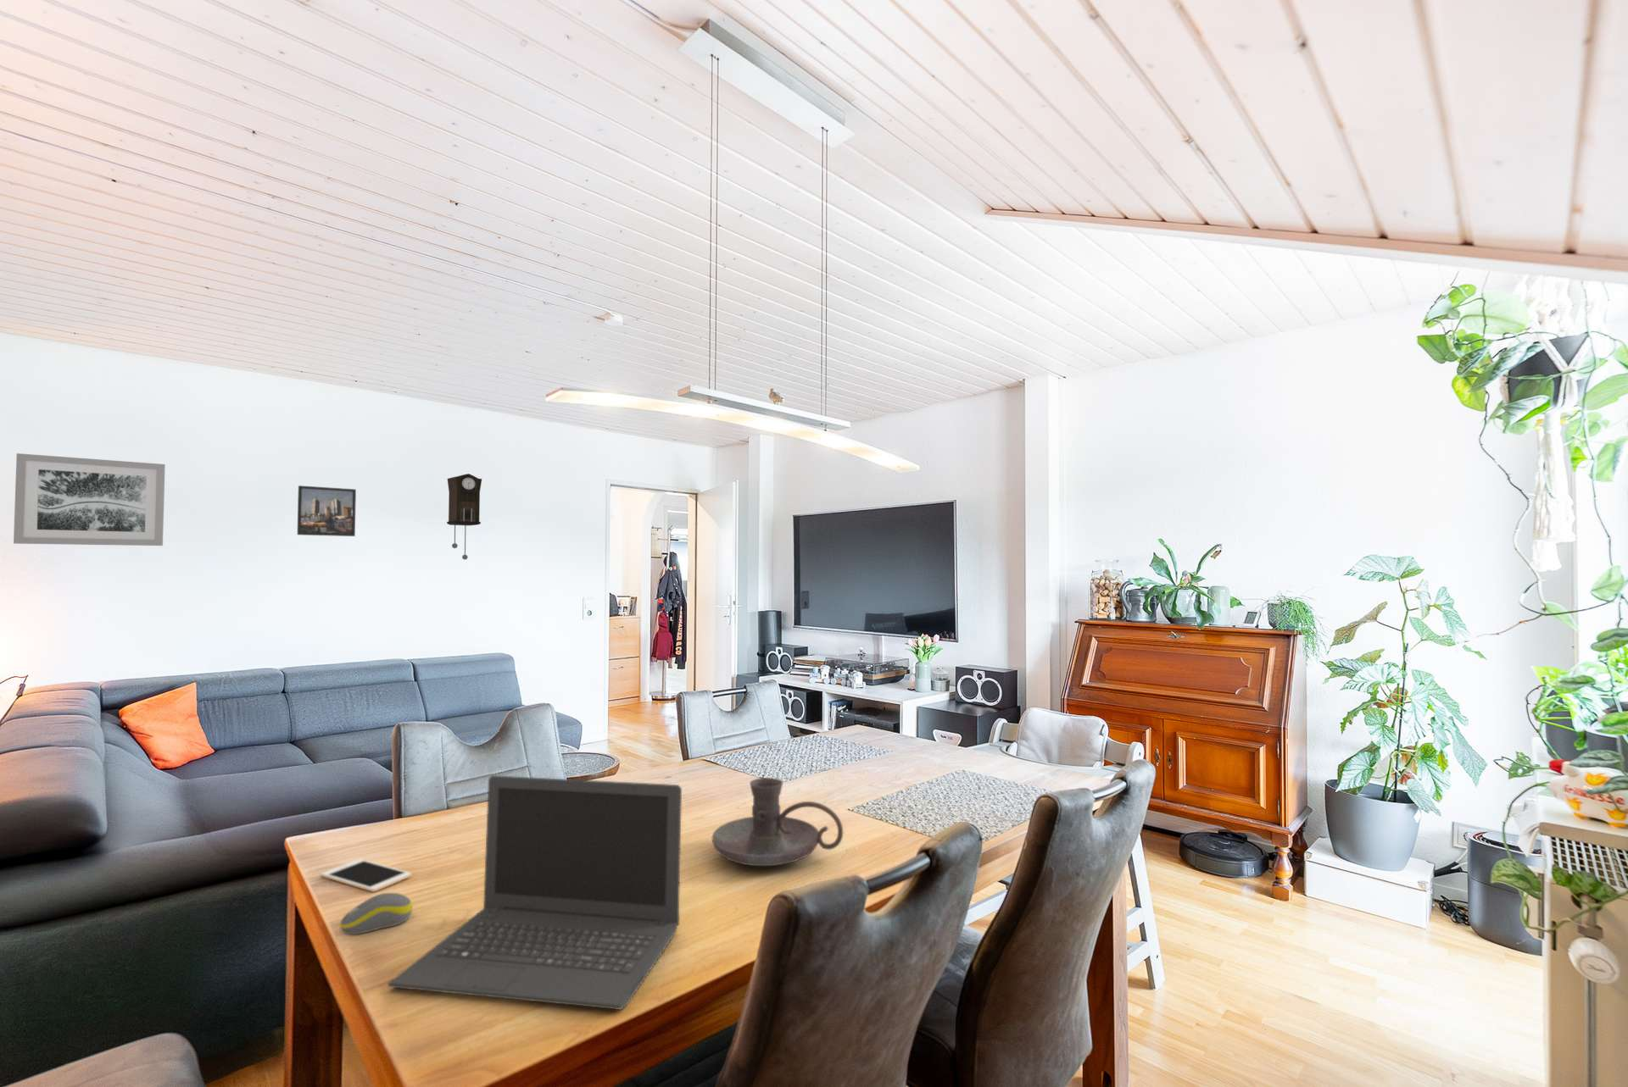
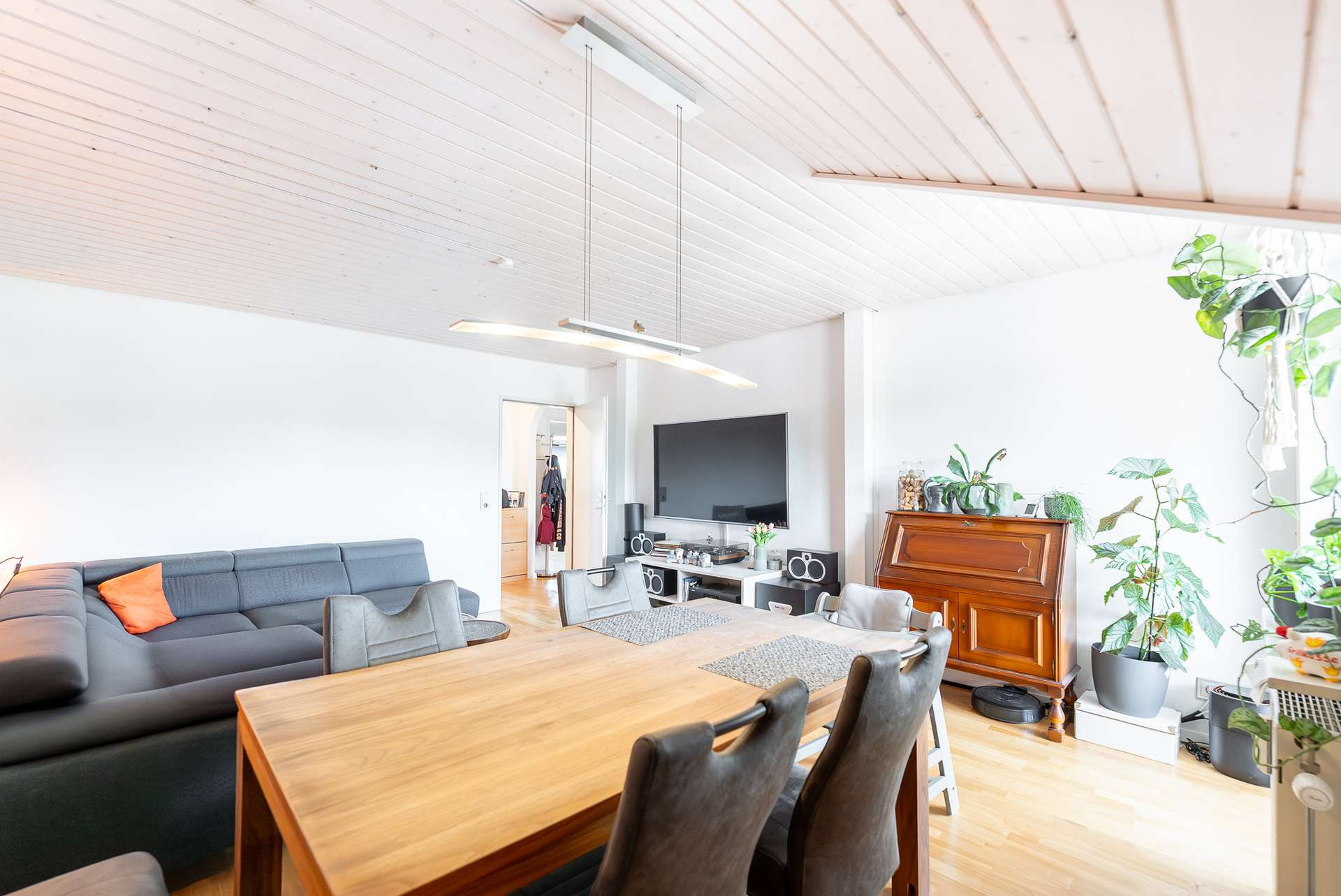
- candle holder (777, 819)
- laptop computer (546, 878)
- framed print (327, 511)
- wall art (93, 501)
- computer mouse (376, 910)
- cell phone (365, 875)
- pendulum clock (464, 517)
